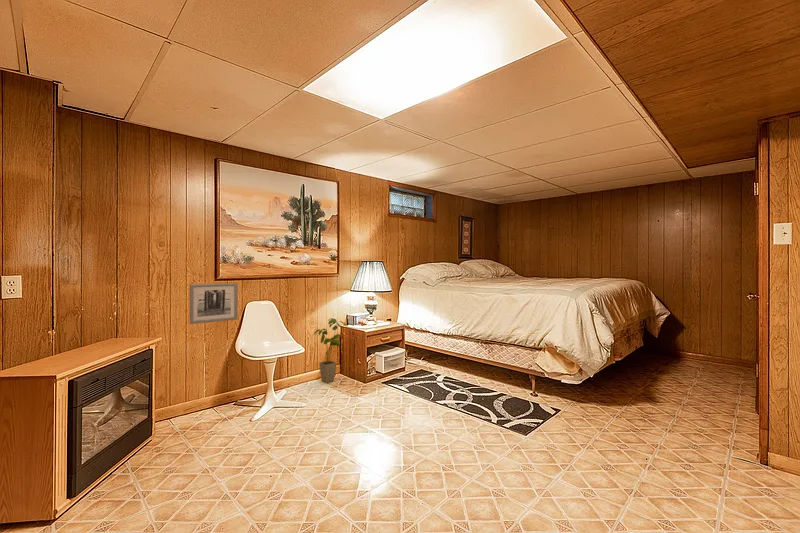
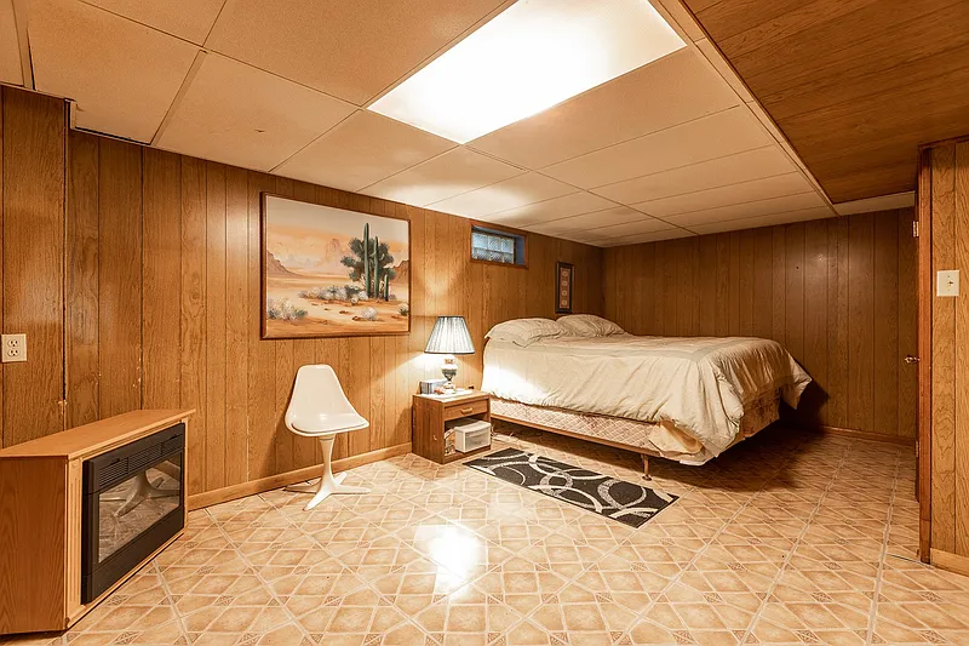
- house plant (331, 349)
- wall art (214, 302)
